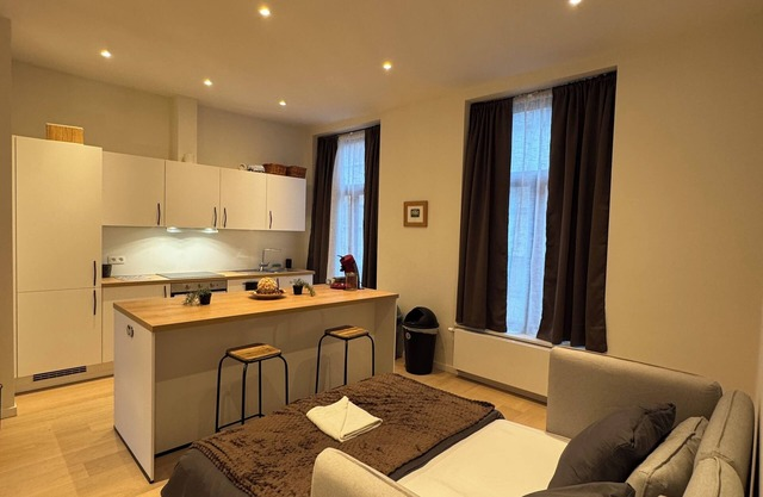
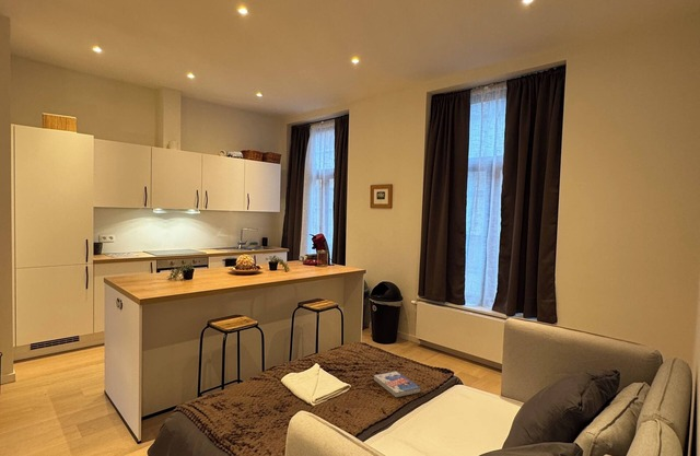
+ book (396, 383)
